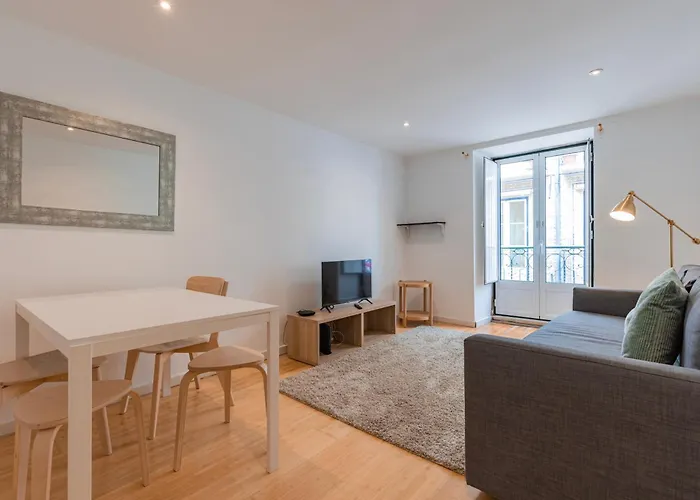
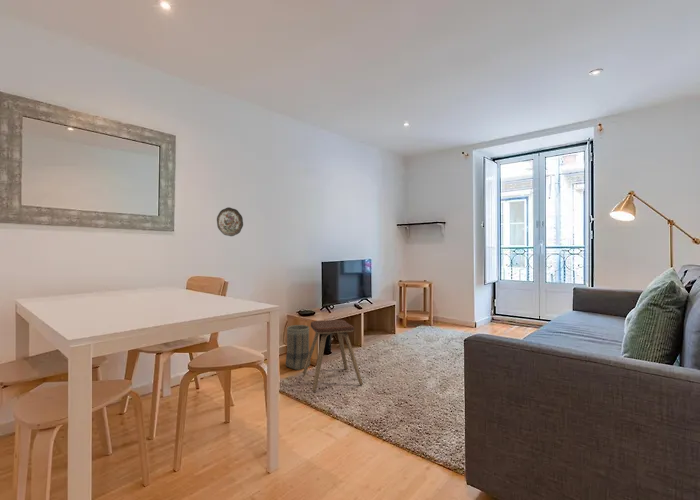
+ decorative plate (229, 222)
+ music stool (323, 351)
+ basket (298, 346)
